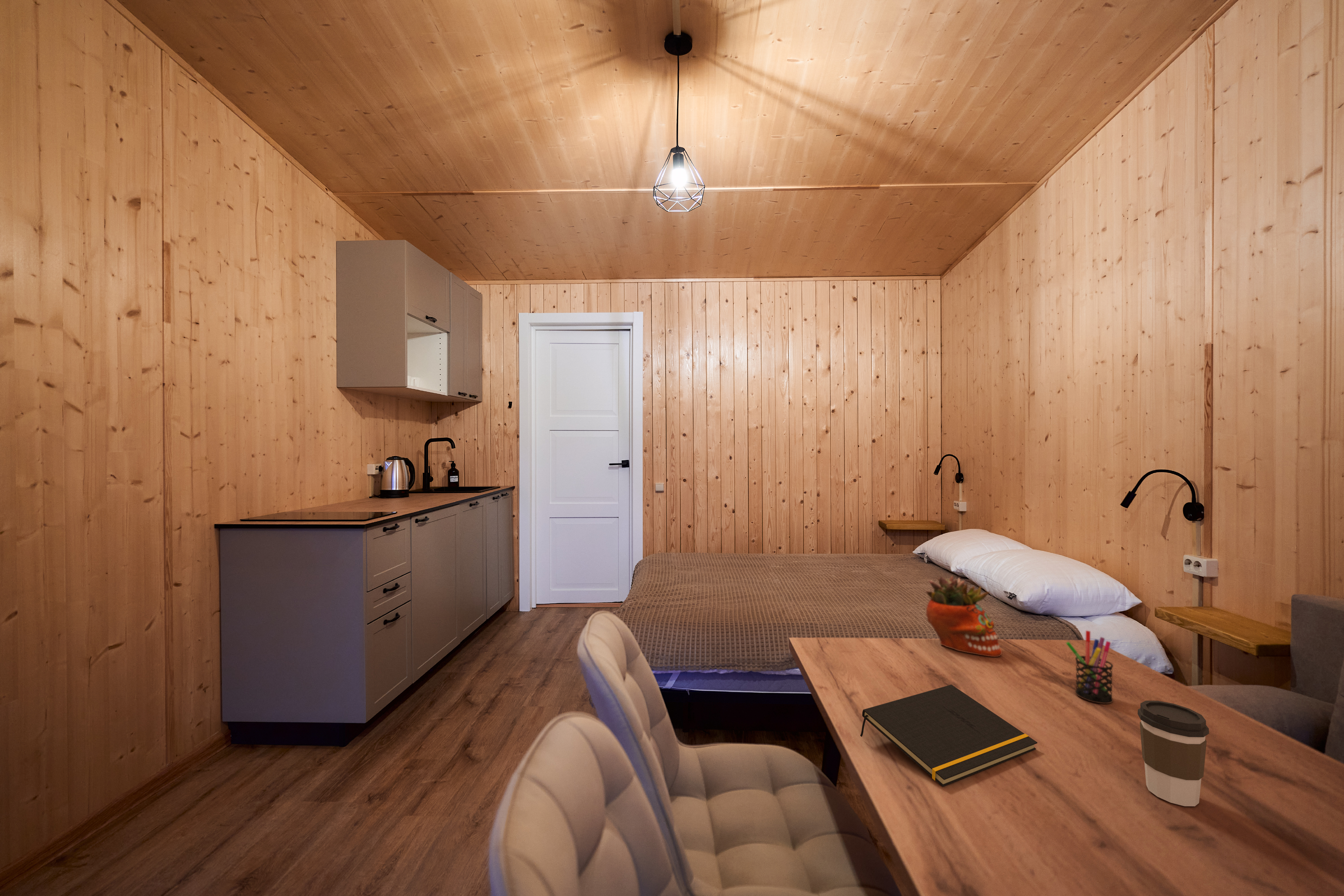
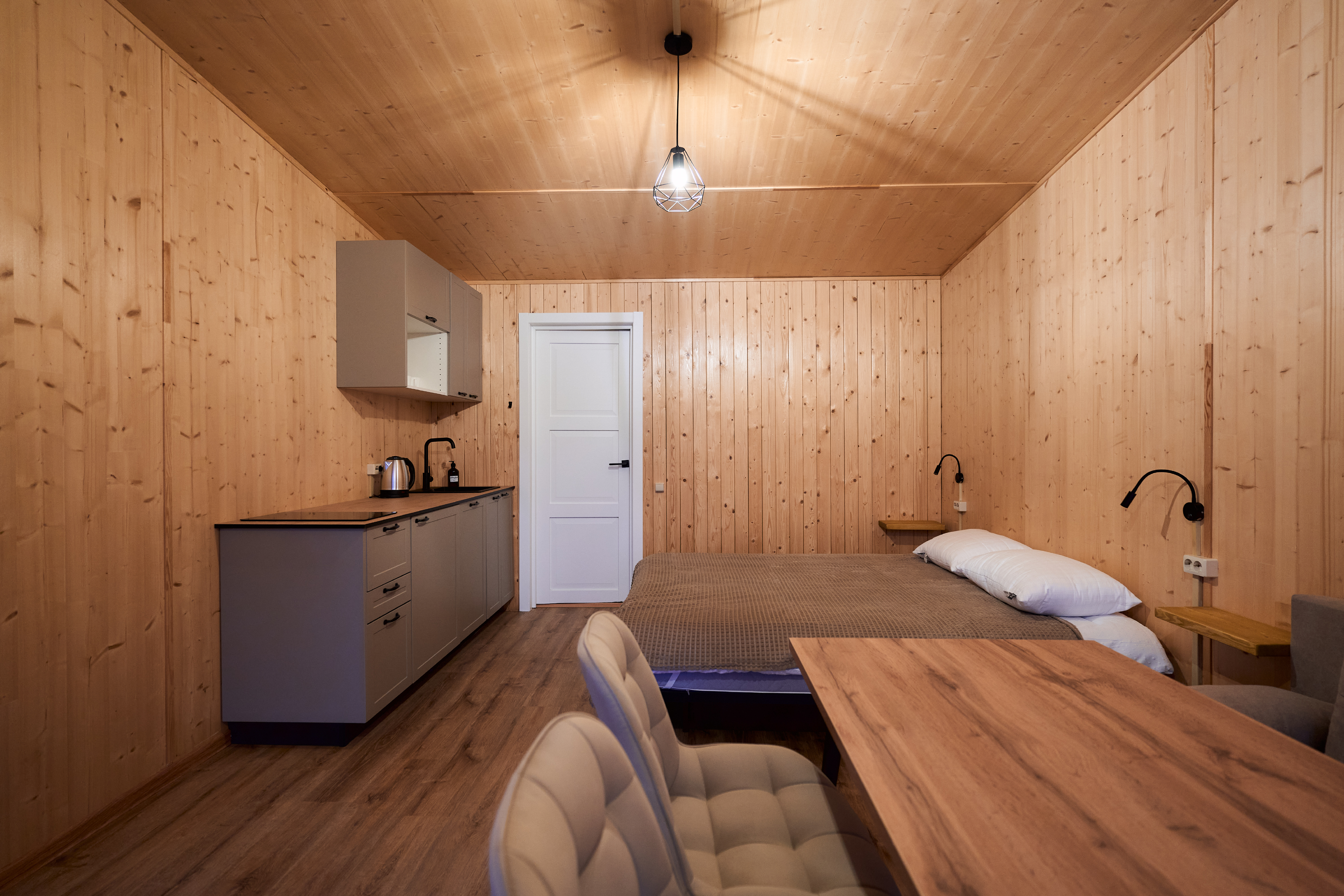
- pen holder (1089, 665)
- succulent planter (963, 612)
- coffee cup (1172, 753)
- notepad (947, 729)
